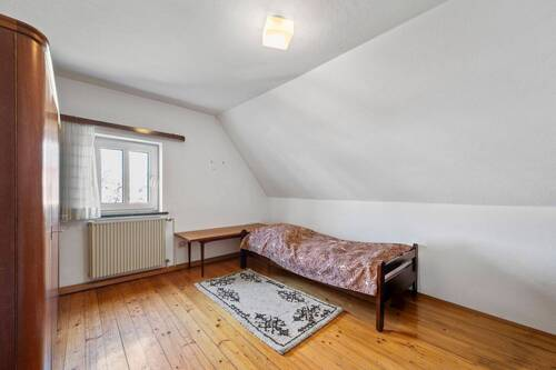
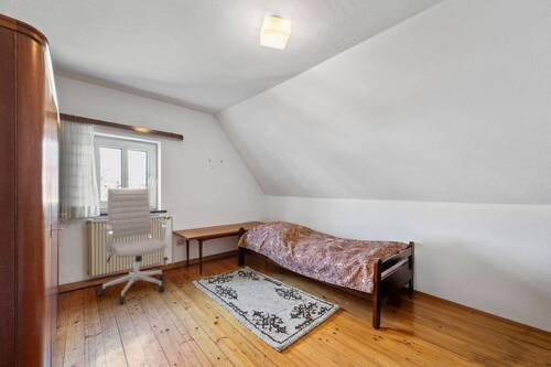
+ chair (134, 240)
